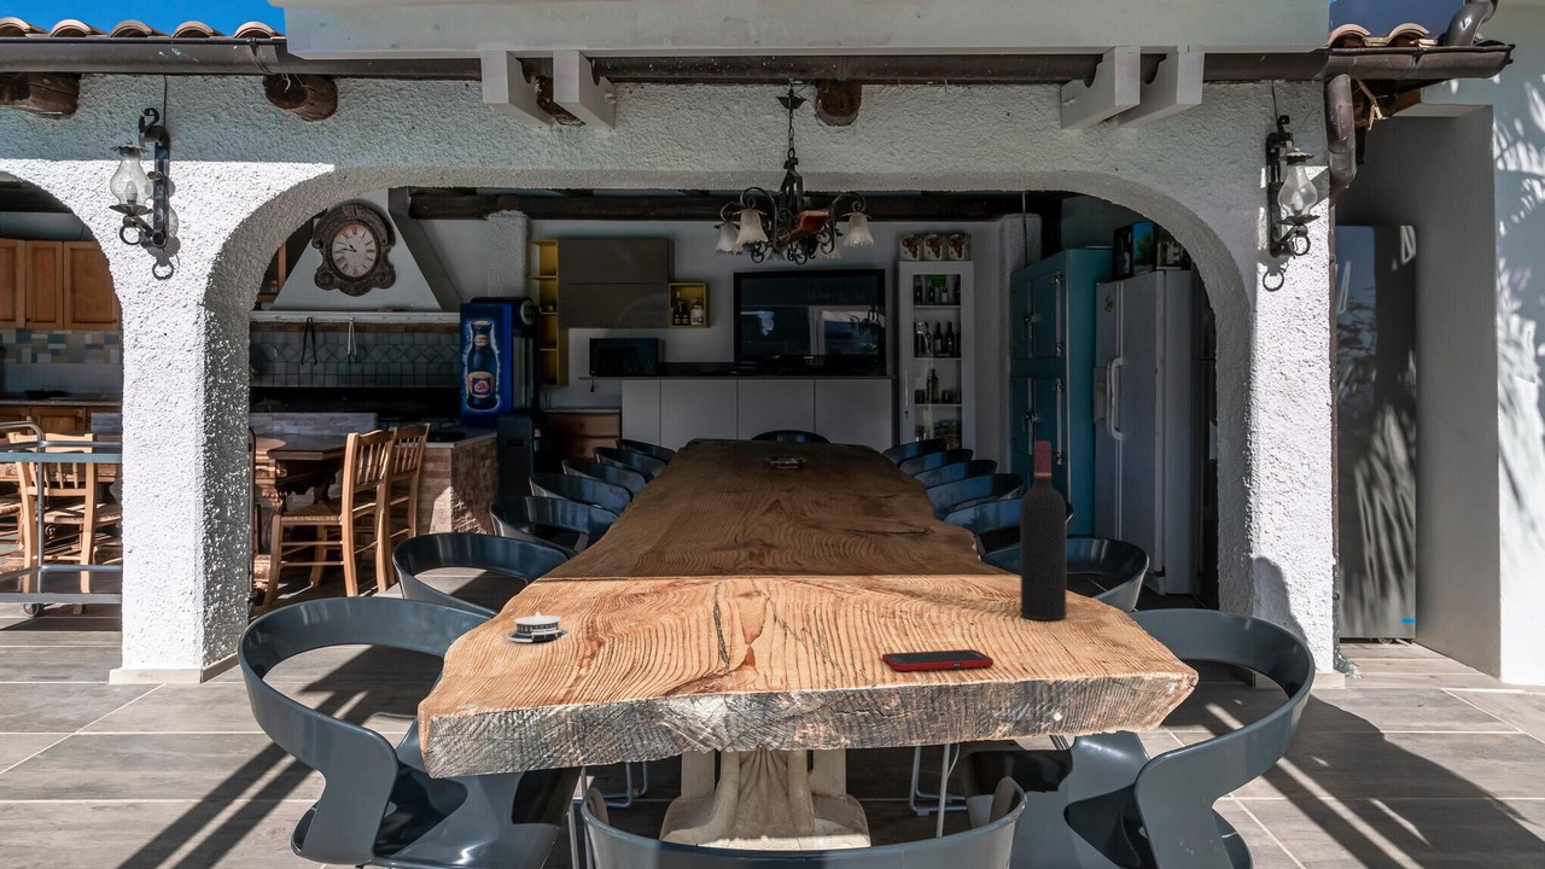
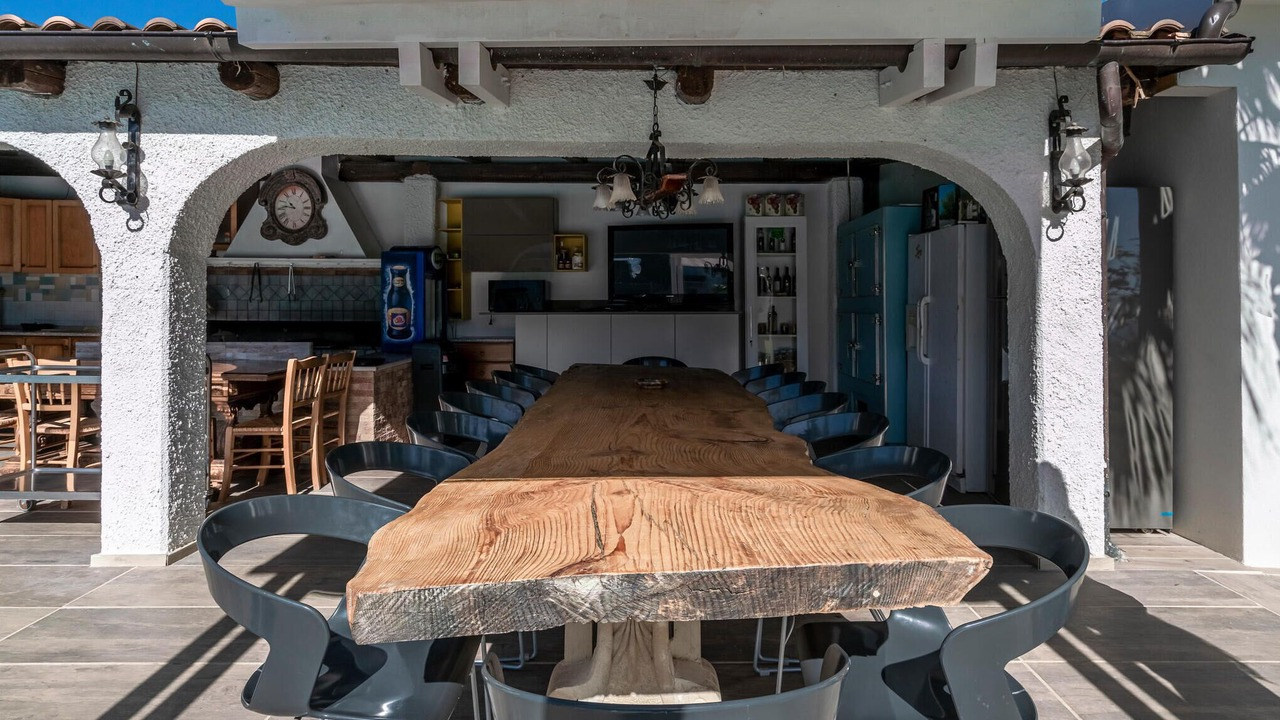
- wine bottle (1043, 527)
- architectural model (537, 622)
- cell phone (937, 659)
